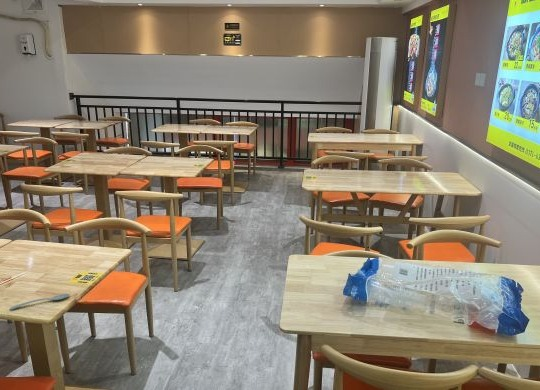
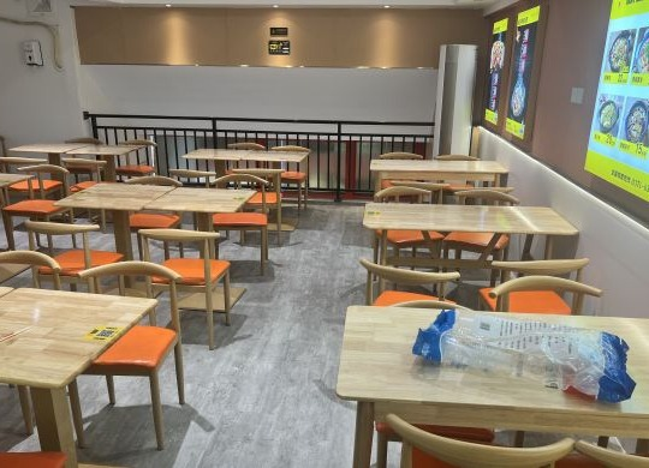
- spoon (39, 300)
